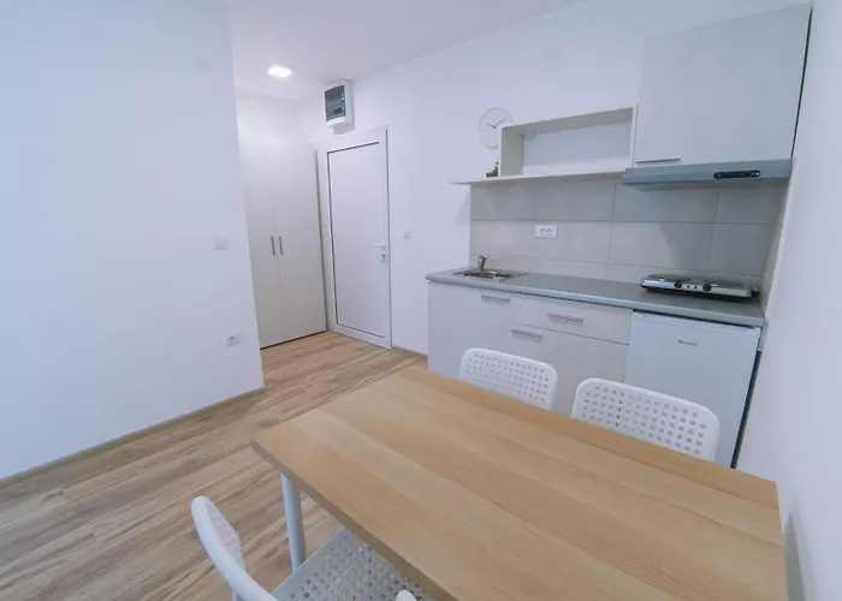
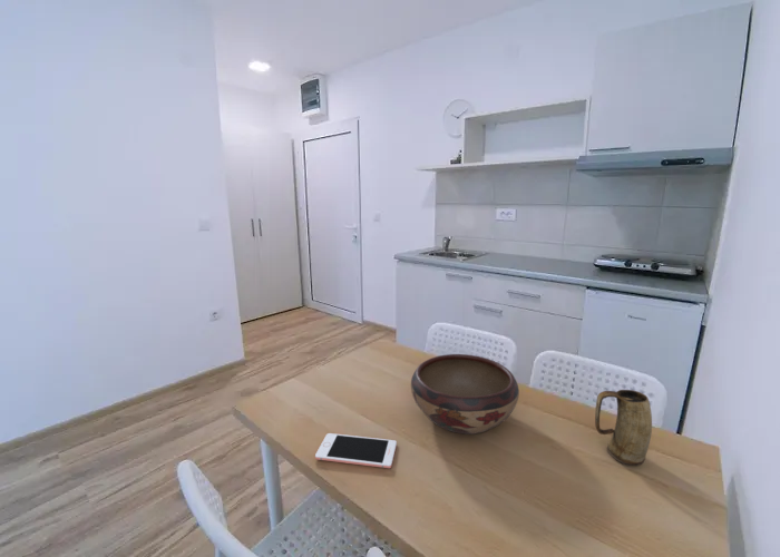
+ decorative bowl (462, 395)
+ mug (621, 423)
+ cell phone (357, 449)
